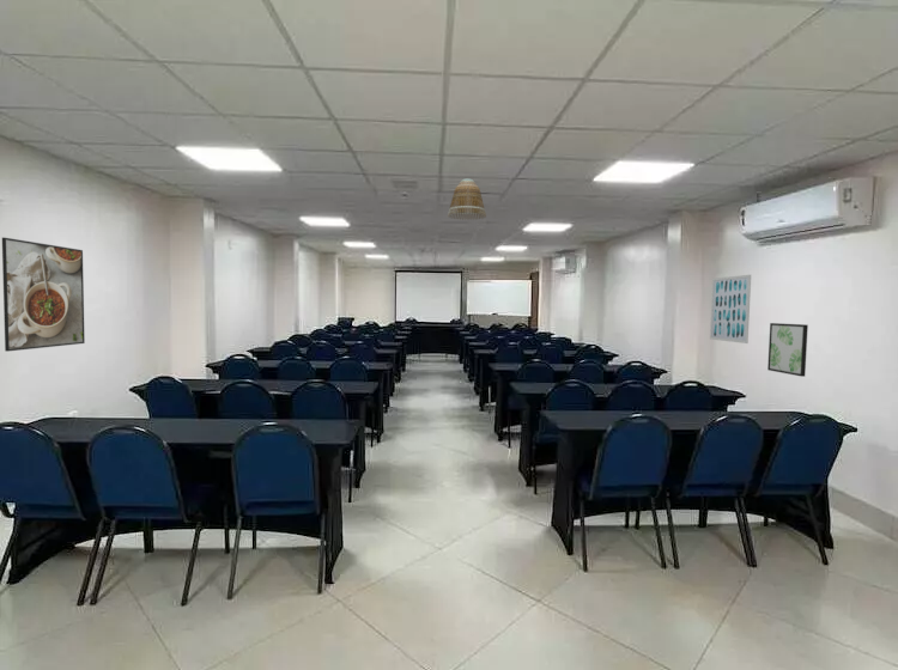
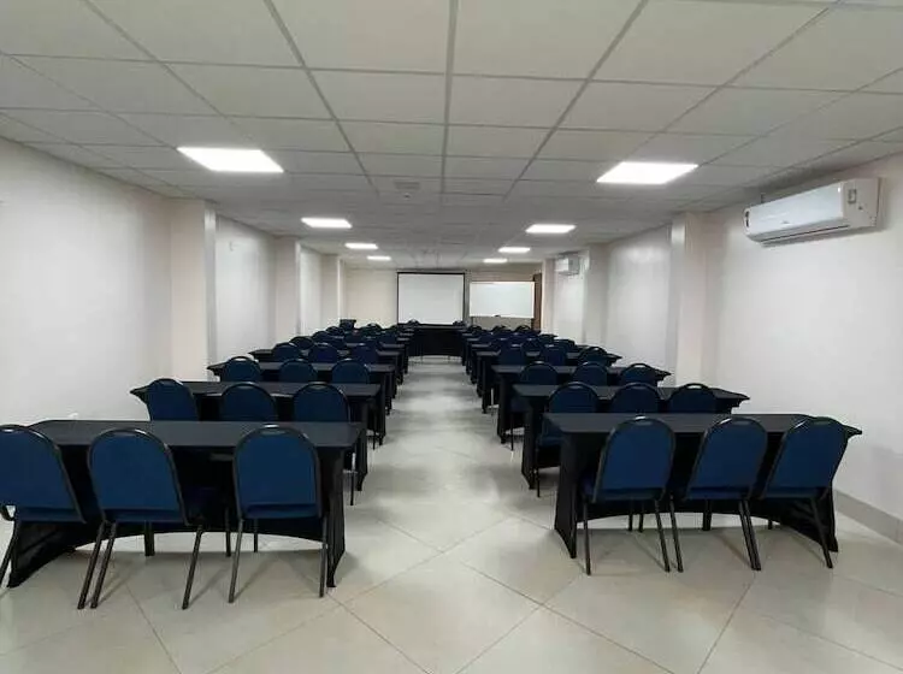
- wall art (729, 309)
- wall art (787, 348)
- lamp shade (467, 197)
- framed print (47, 296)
